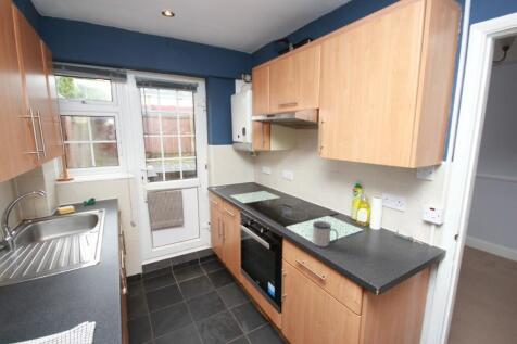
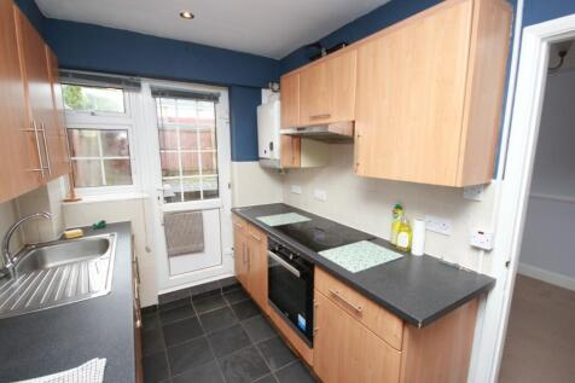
- mug (323, 234)
